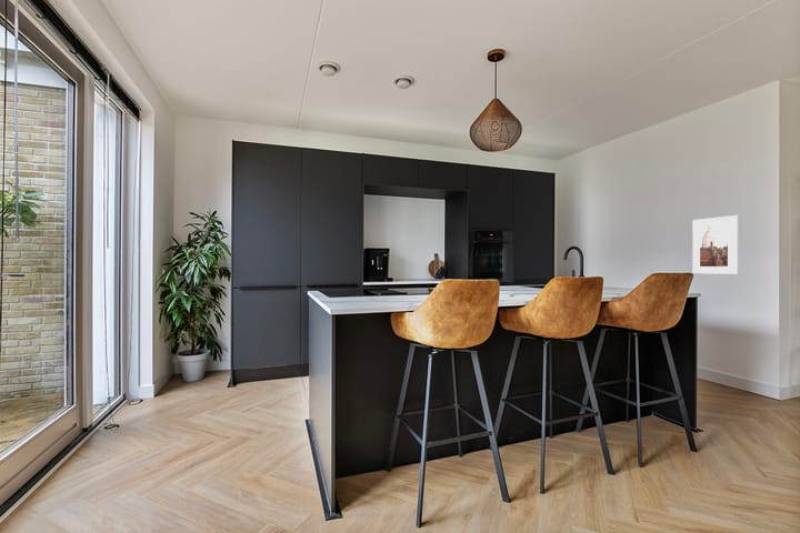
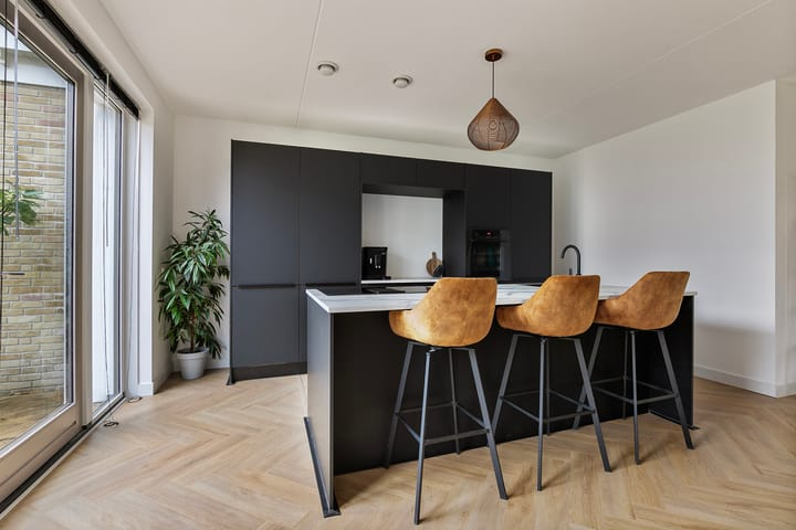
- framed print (713, 245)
